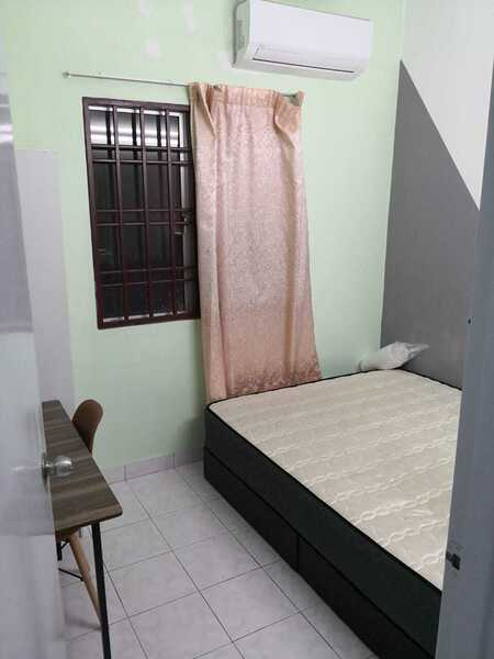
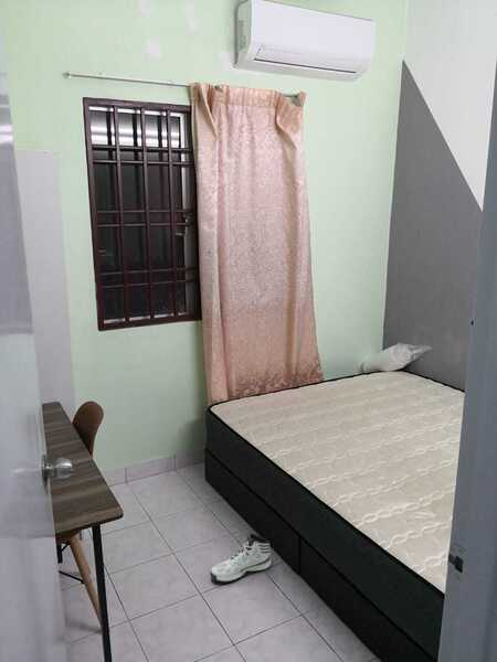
+ sneaker (240, 554)
